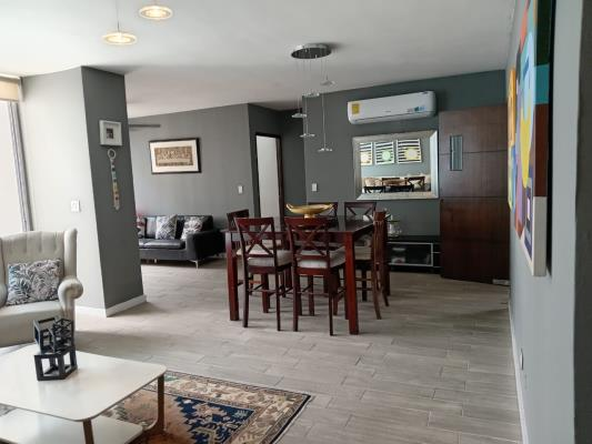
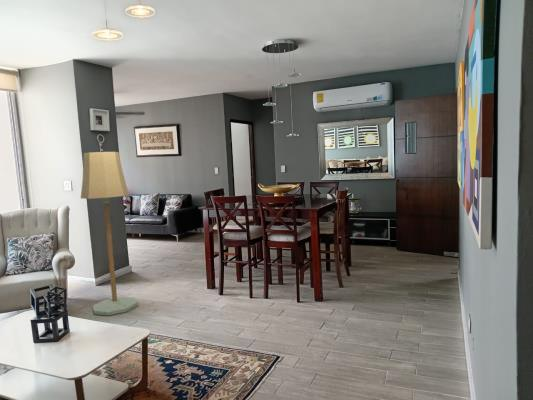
+ floor lamp (108, 231)
